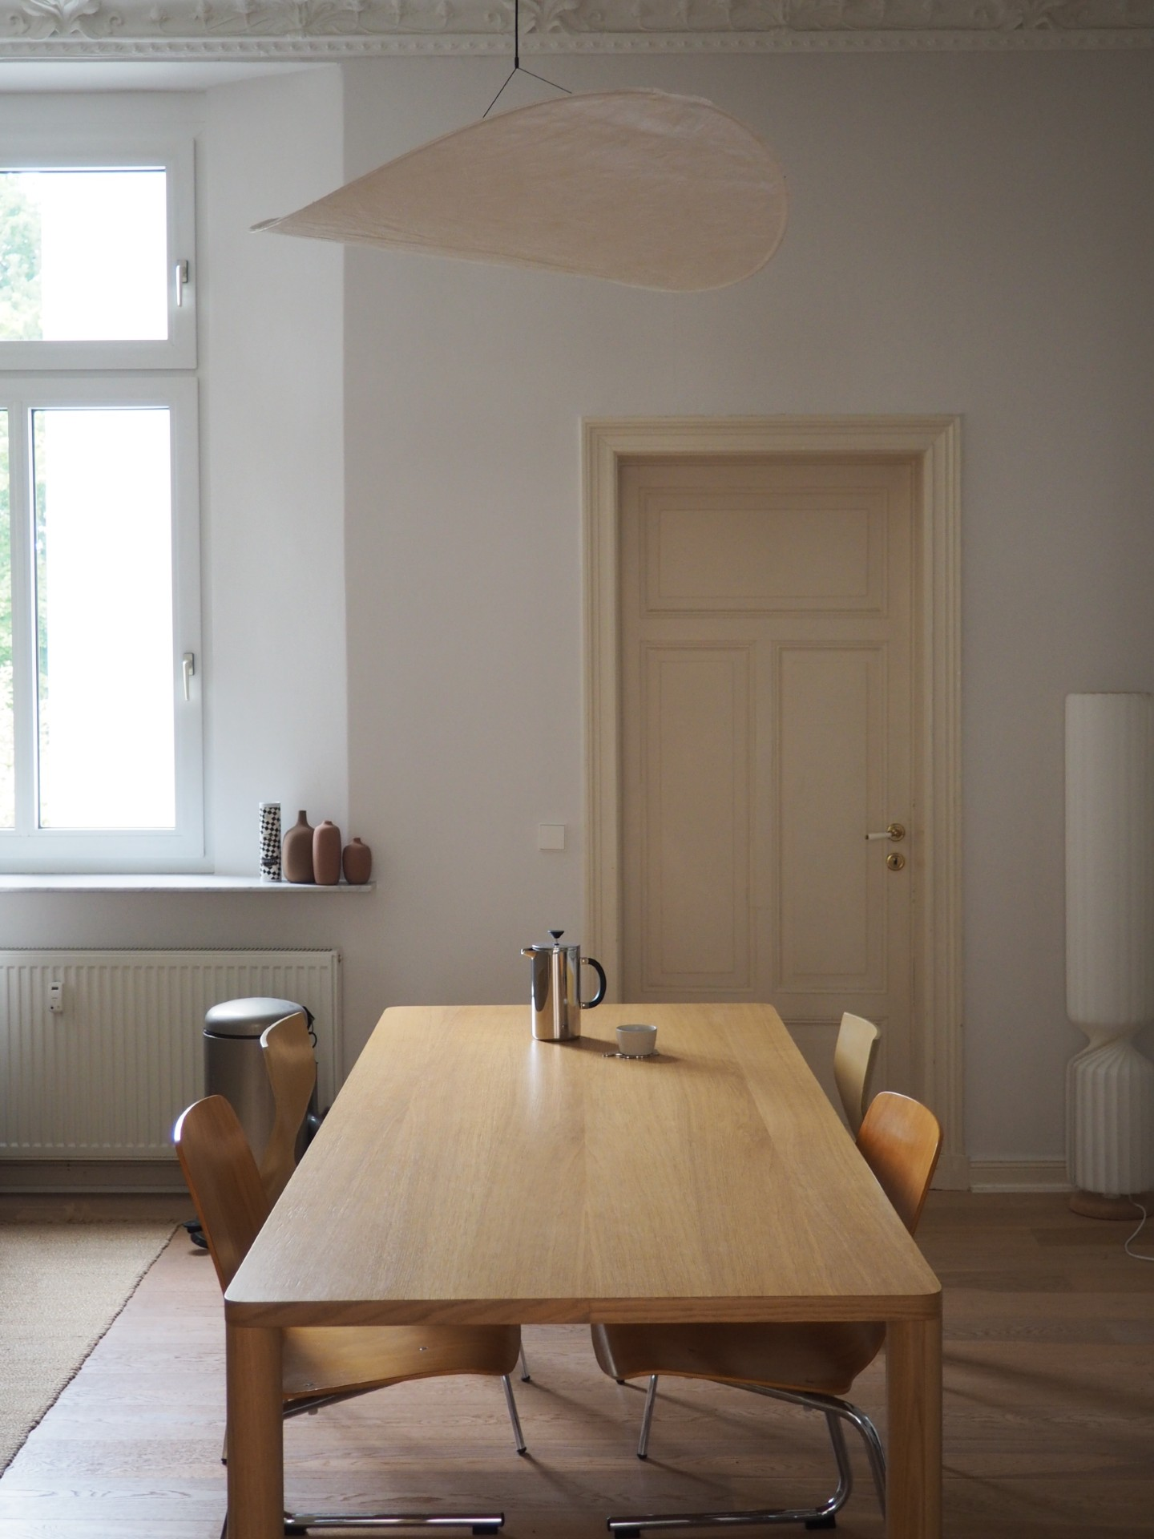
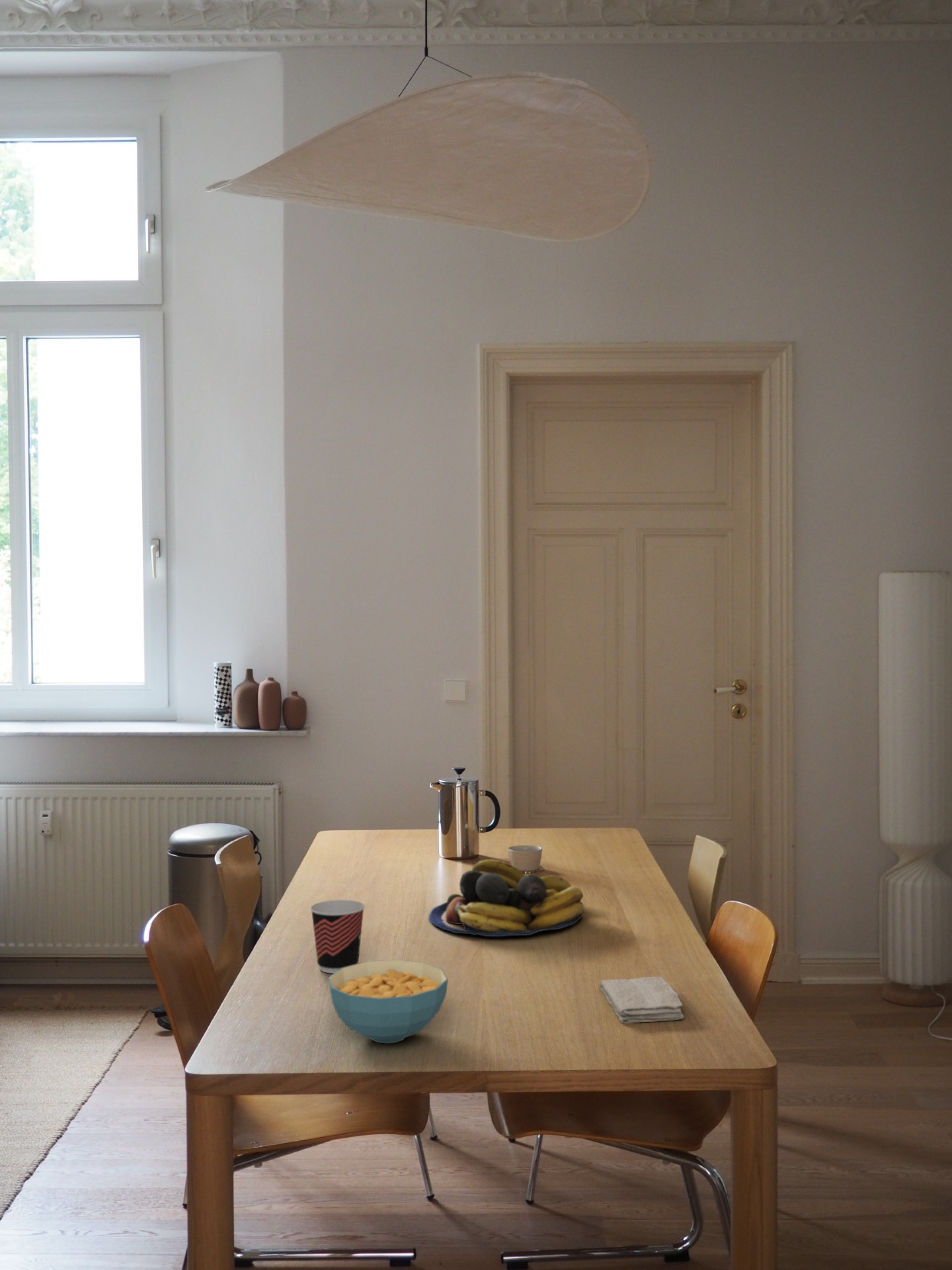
+ cereal bowl (388, 1007)
+ cup (338, 937)
+ fruit bowl (505, 889)
+ washcloth (641, 997)
